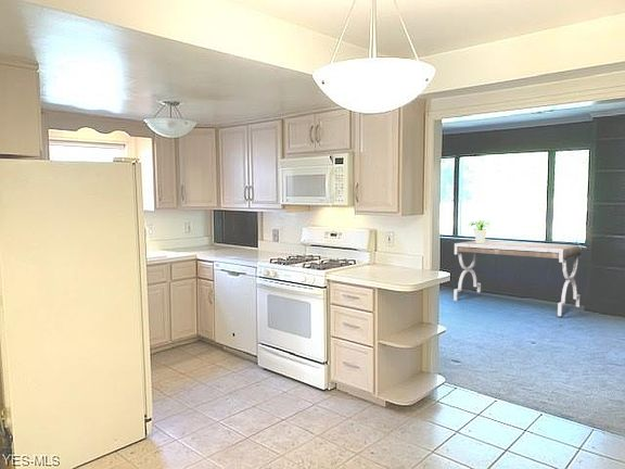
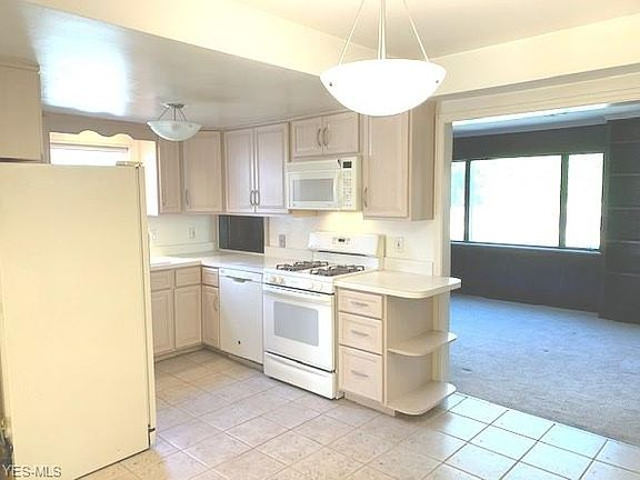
- potted plant (480, 230)
- desk (519, 255)
